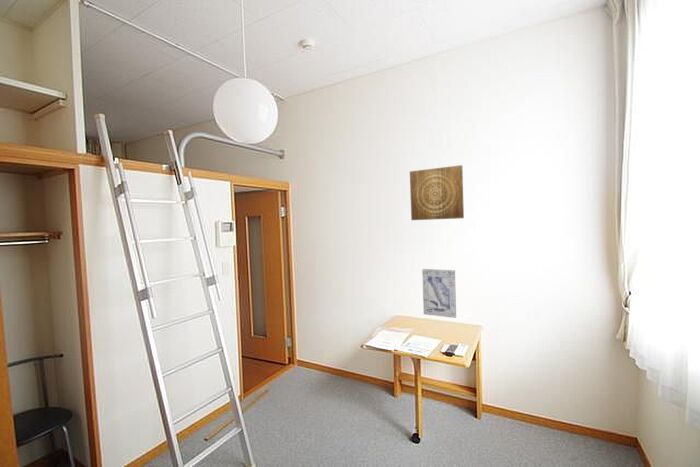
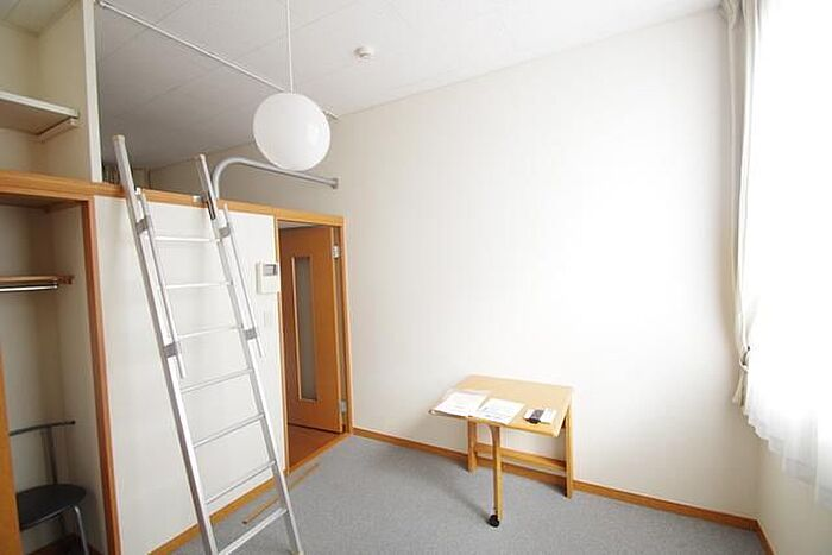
- wall art (438, 292)
- wall art (435, 194)
